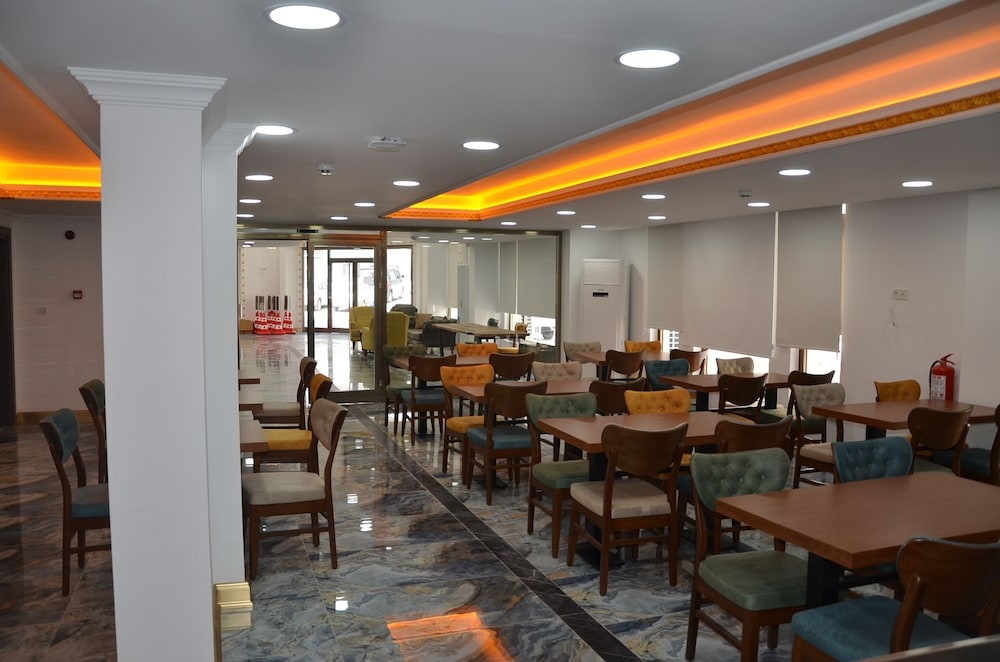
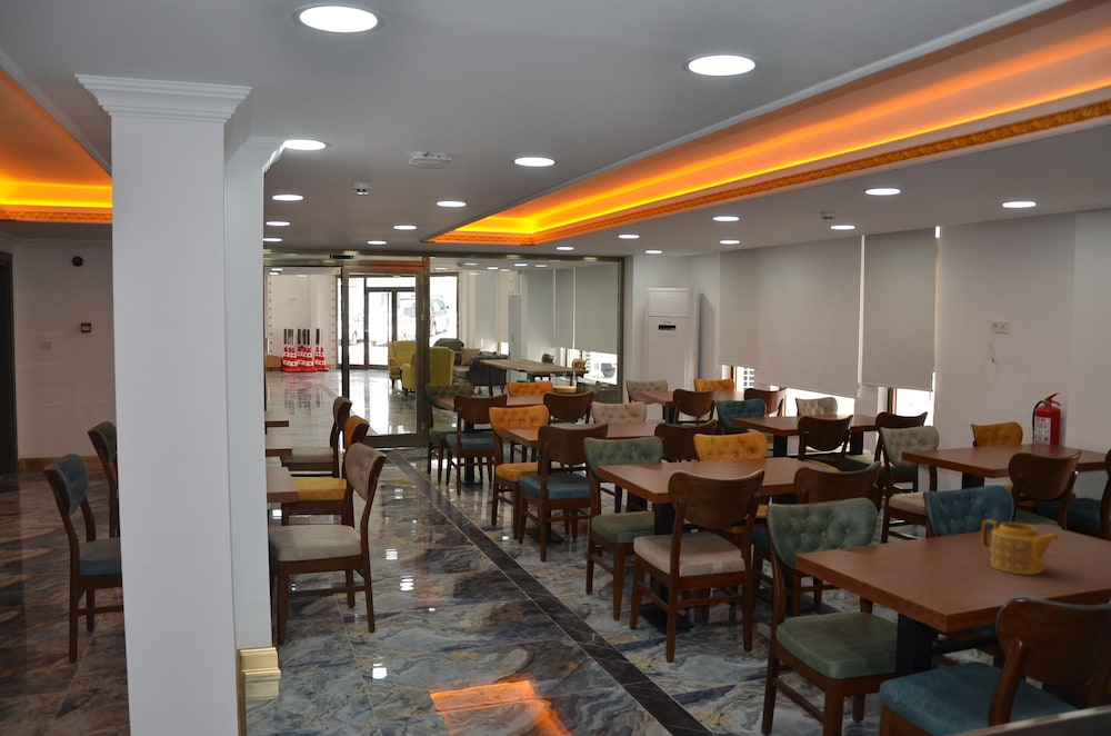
+ teapot (1019, 547)
